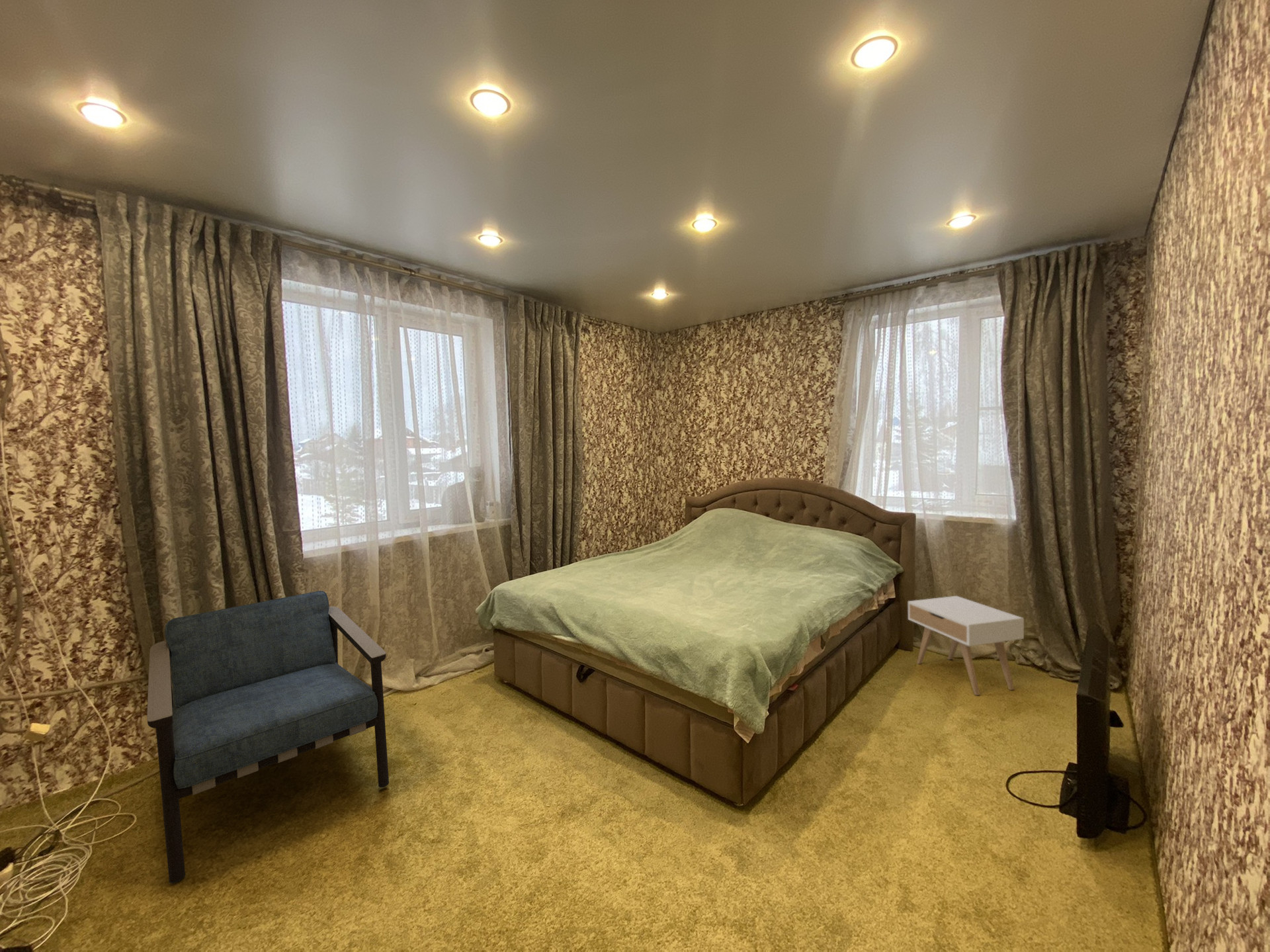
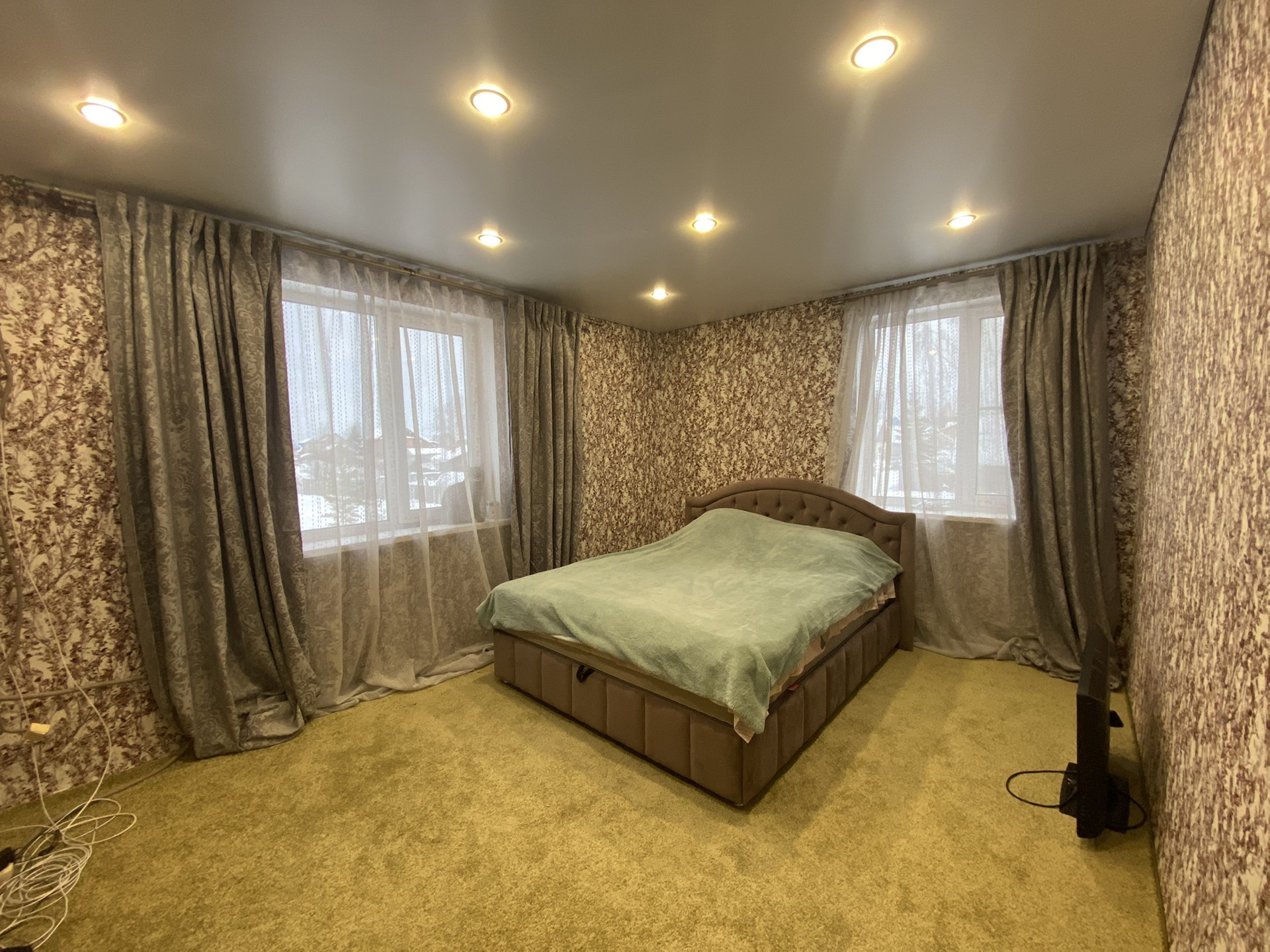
- nightstand (962, 642)
- armchair (269, 699)
